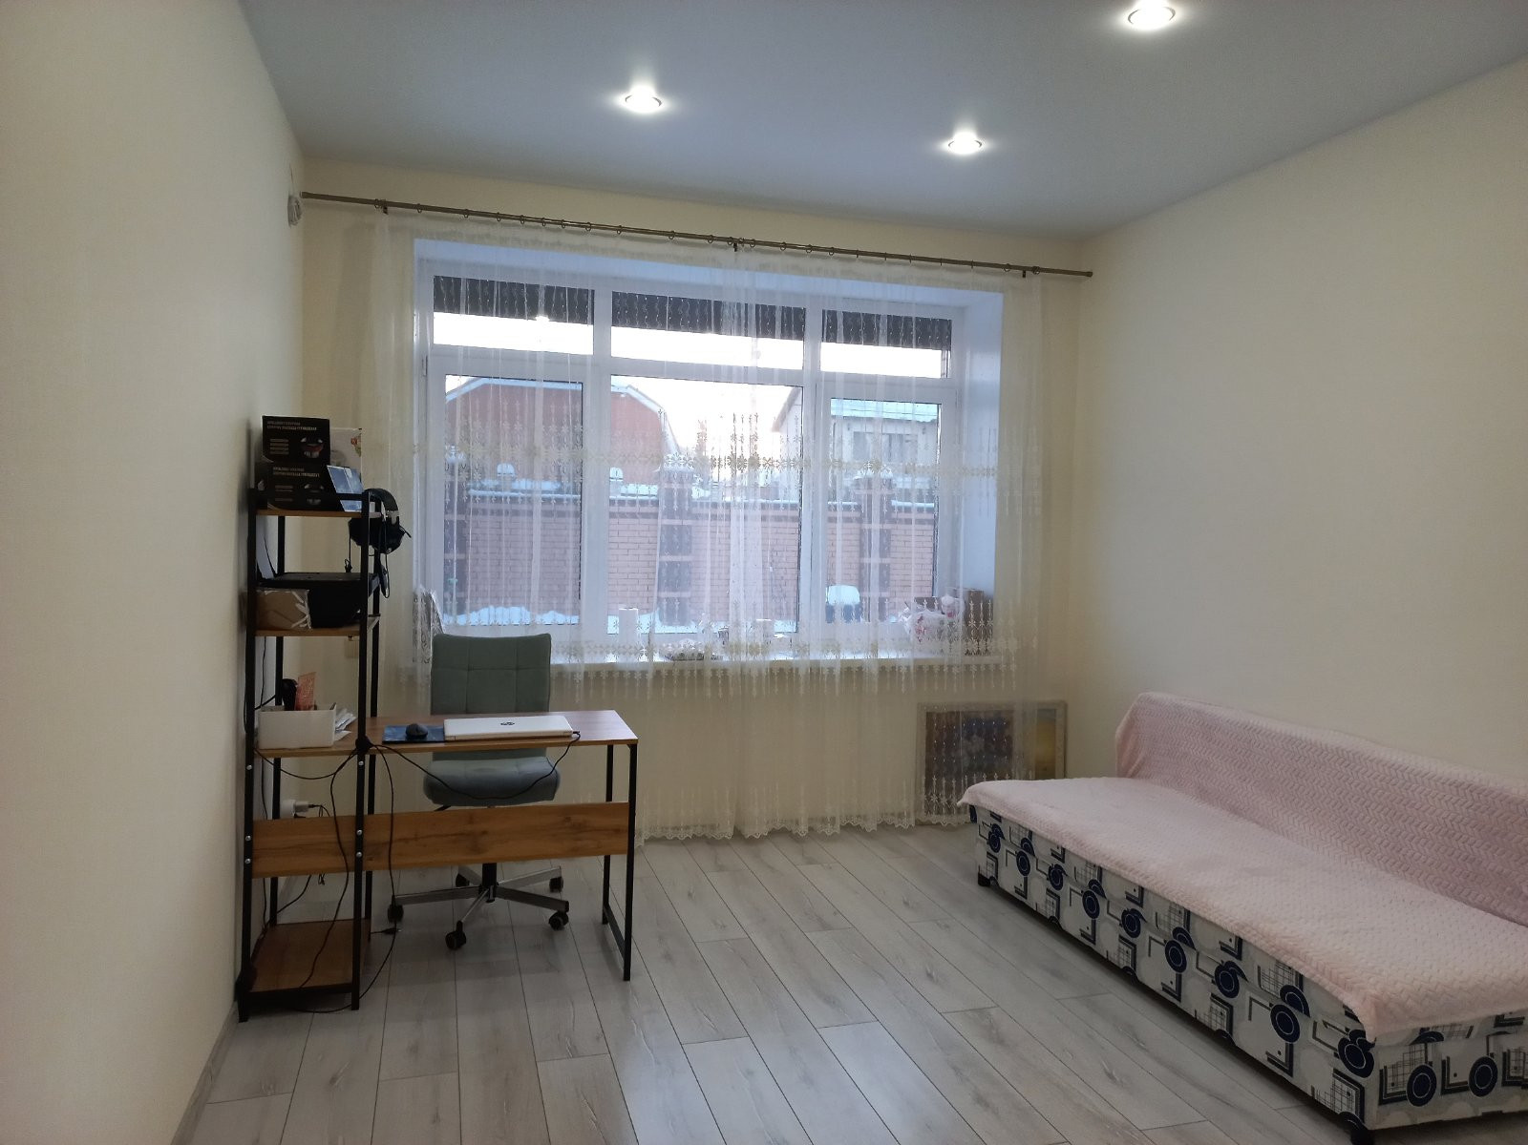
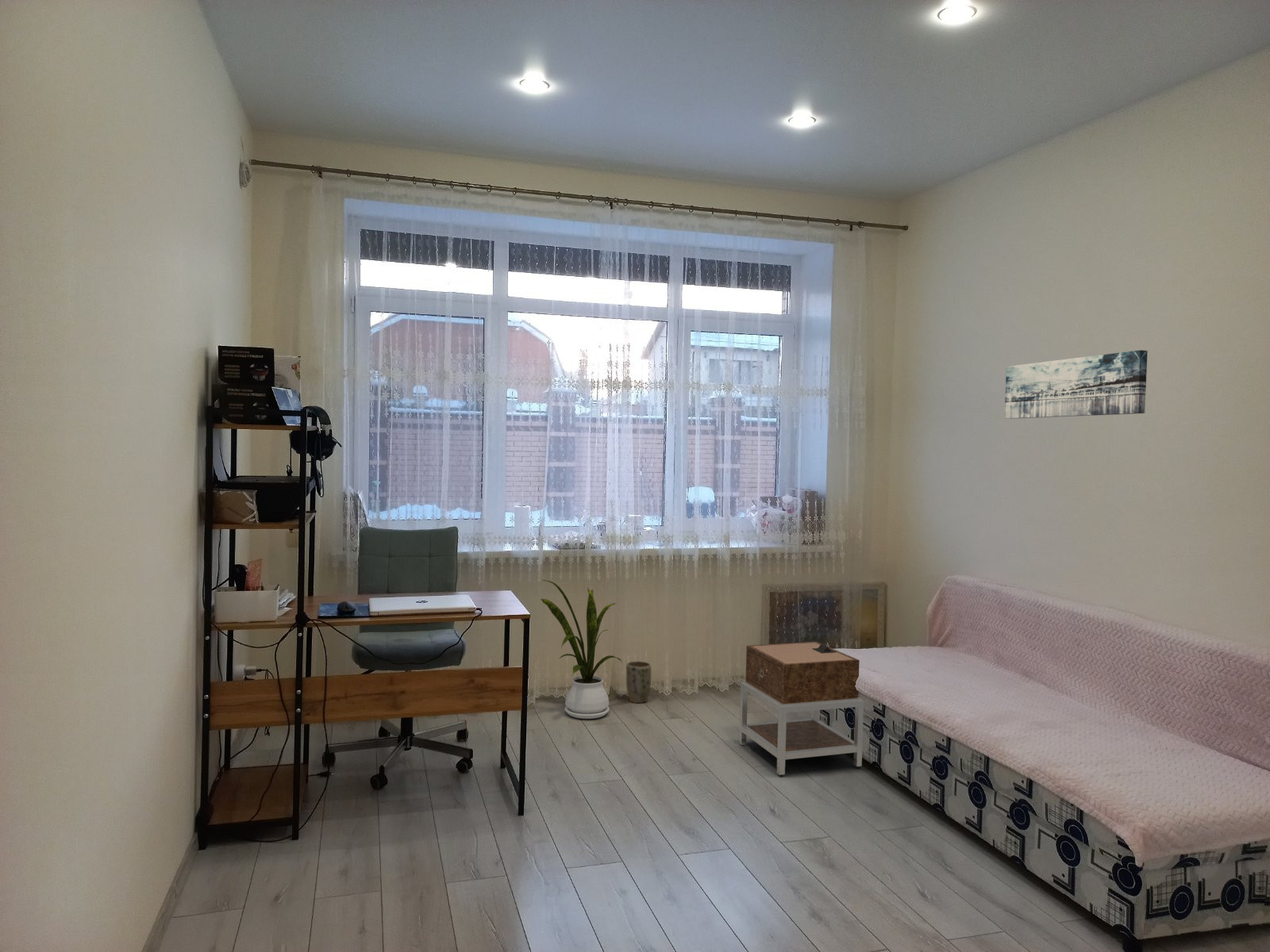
+ plant pot (638, 682)
+ nightstand (799, 701)
+ wall art (1068, 387)
+ house plant (582, 645)
